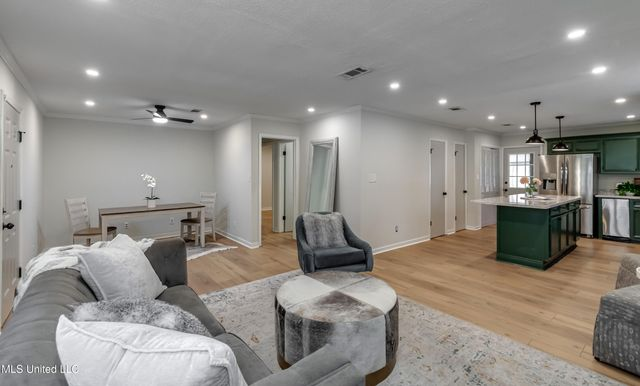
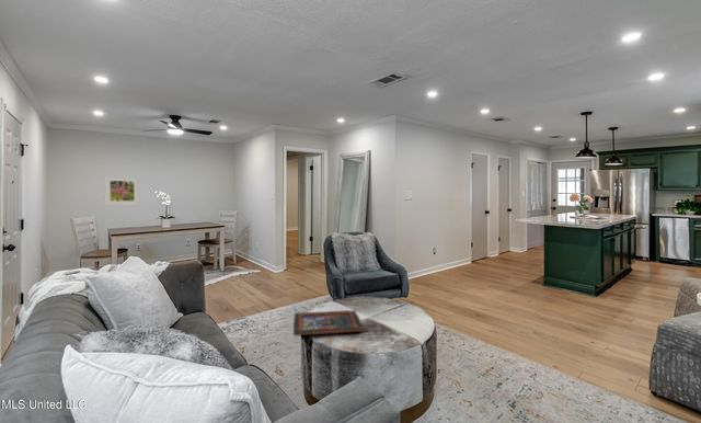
+ religious icon (326, 321)
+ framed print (122, 191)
